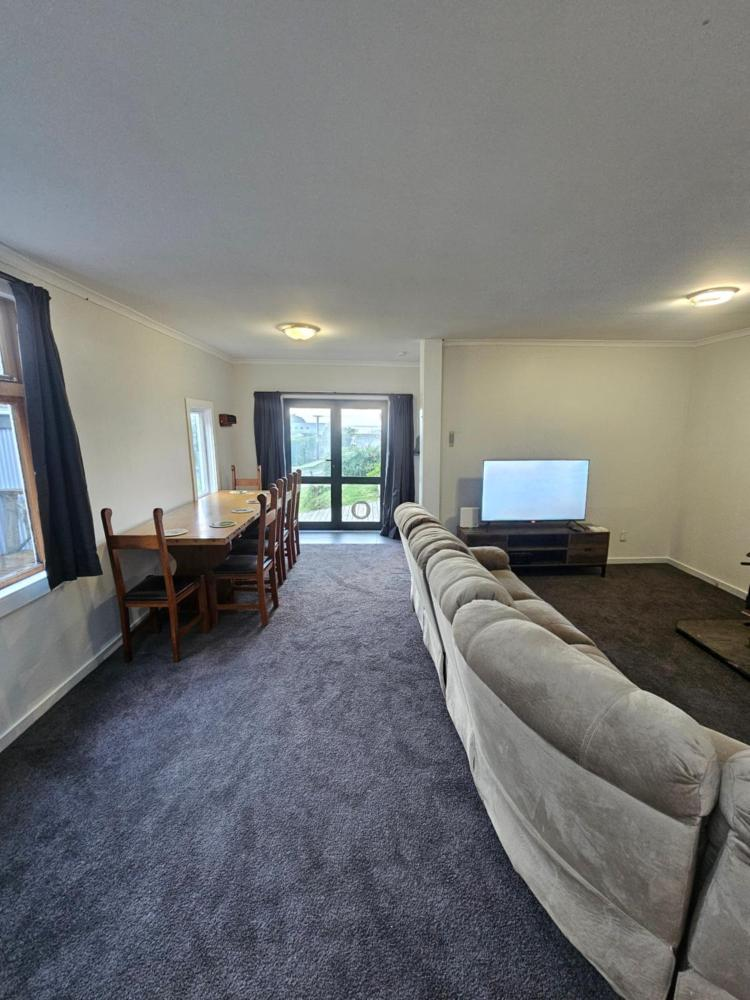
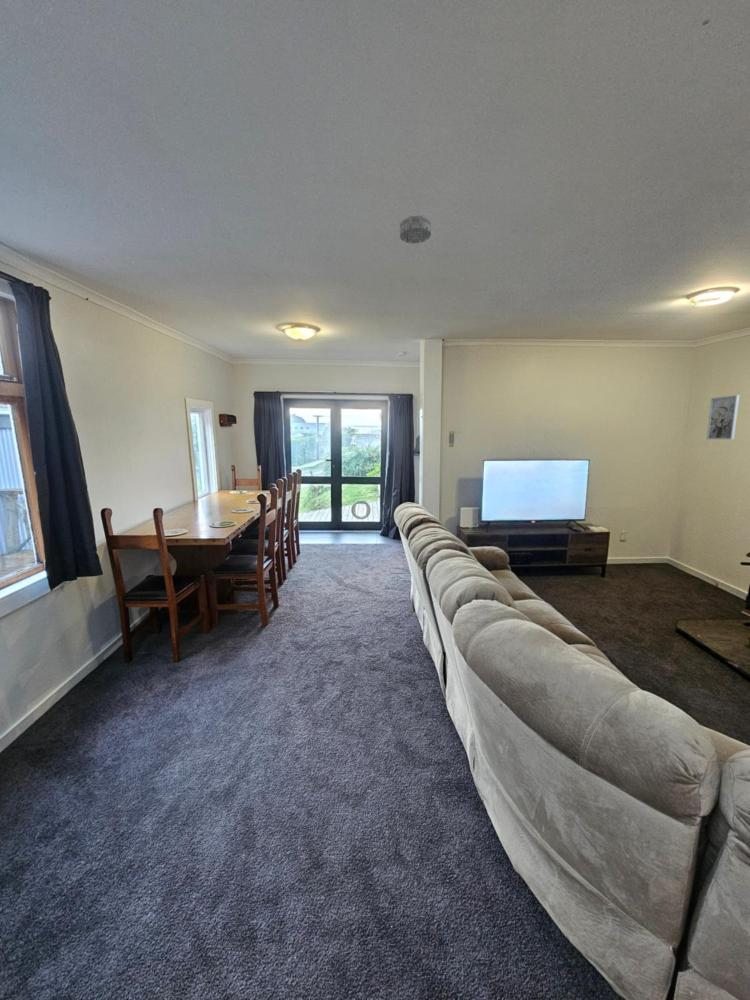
+ wall art (722, 418)
+ smoke detector (415, 229)
